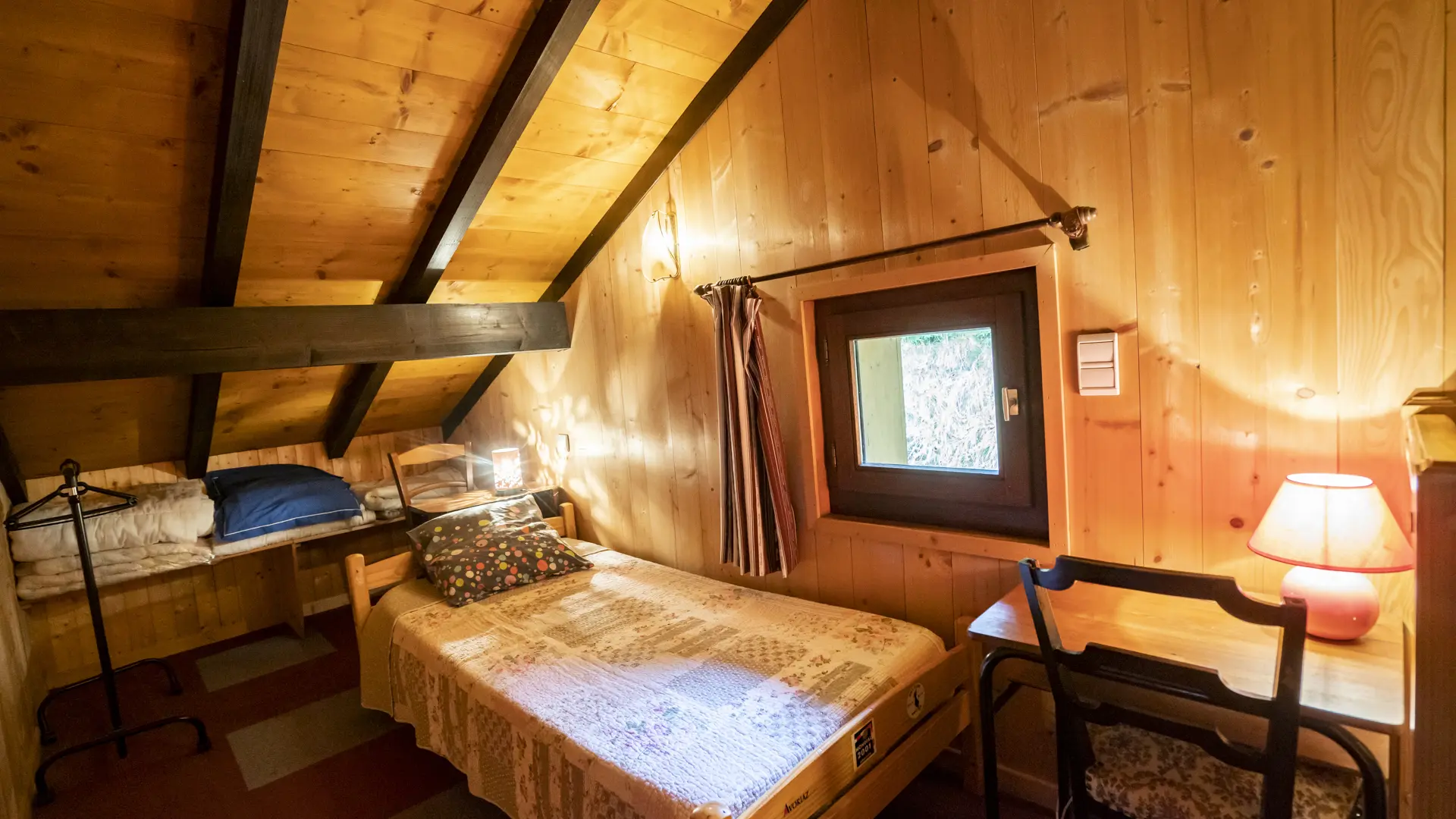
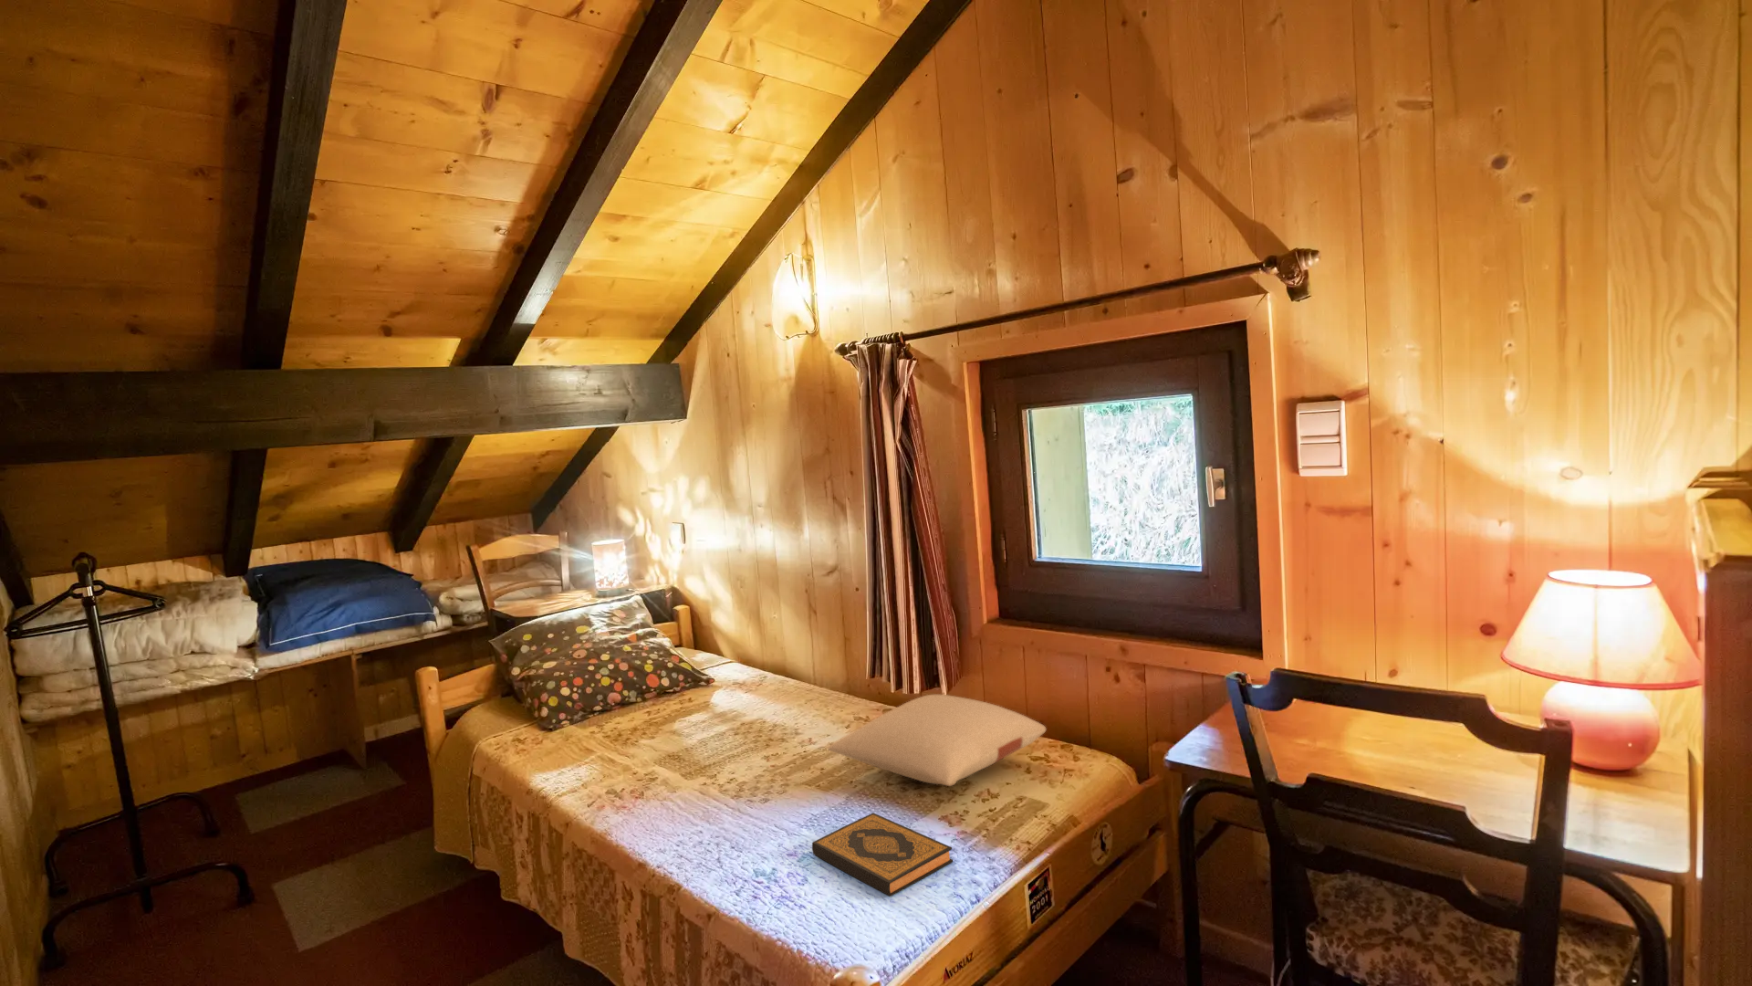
+ pillow (935, 738)
+ hardback book (881, 851)
